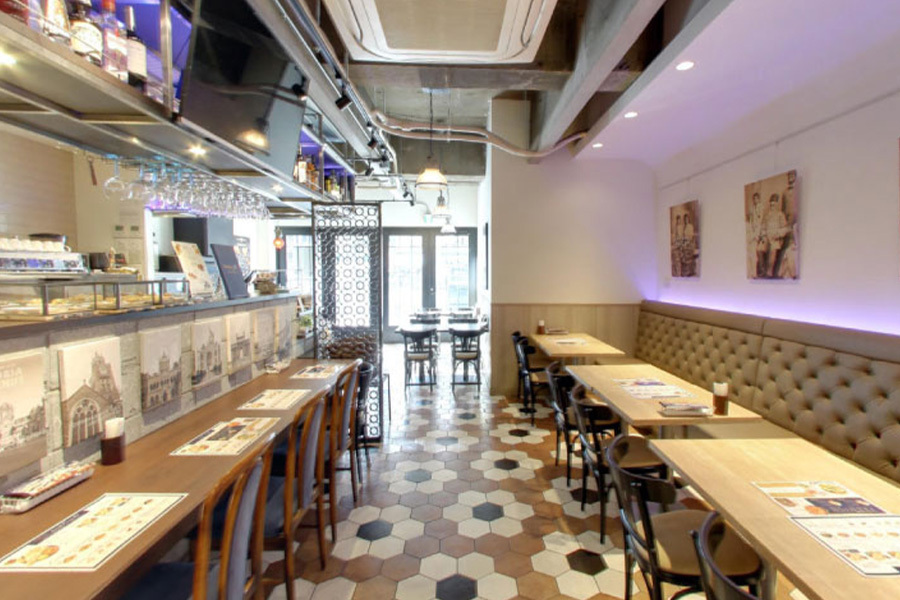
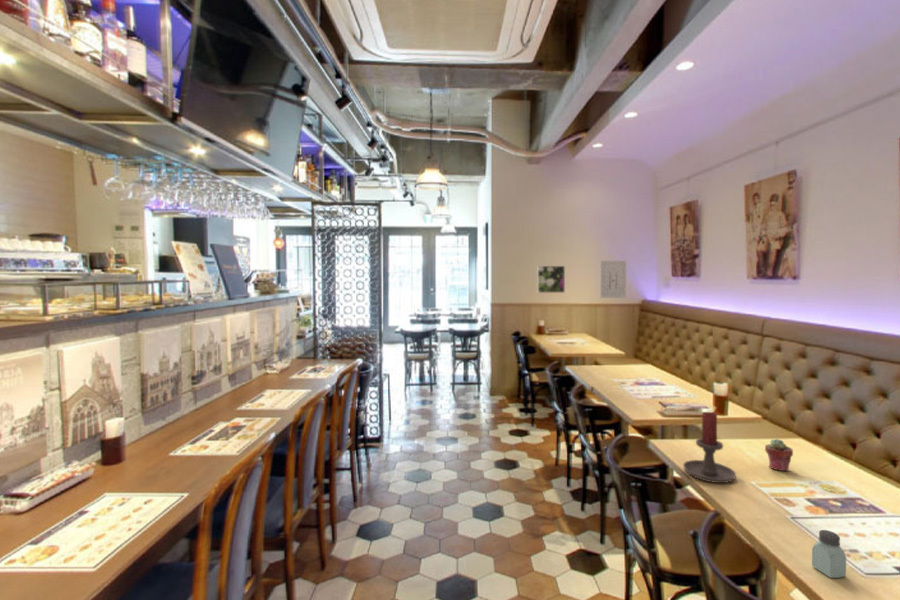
+ wall art (613, 279)
+ saltshaker (828, 552)
+ potted succulent (778, 453)
+ candle holder (708, 441)
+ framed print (551, 279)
